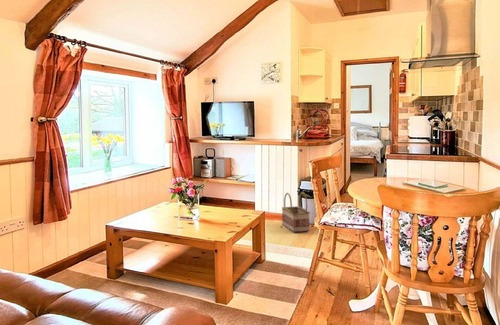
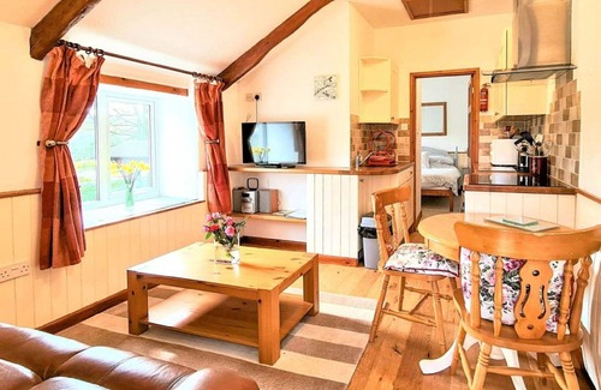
- basket (295, 210)
